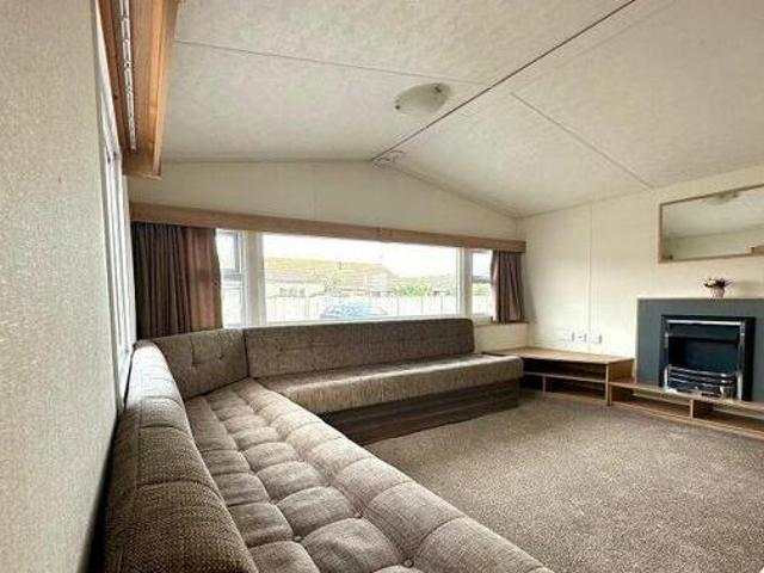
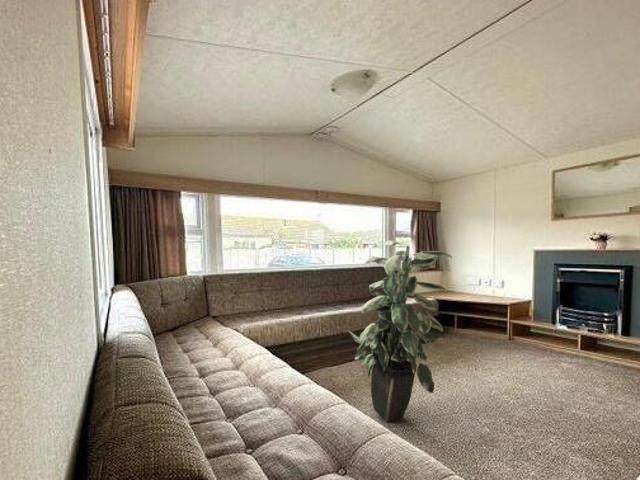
+ indoor plant (398, 330)
